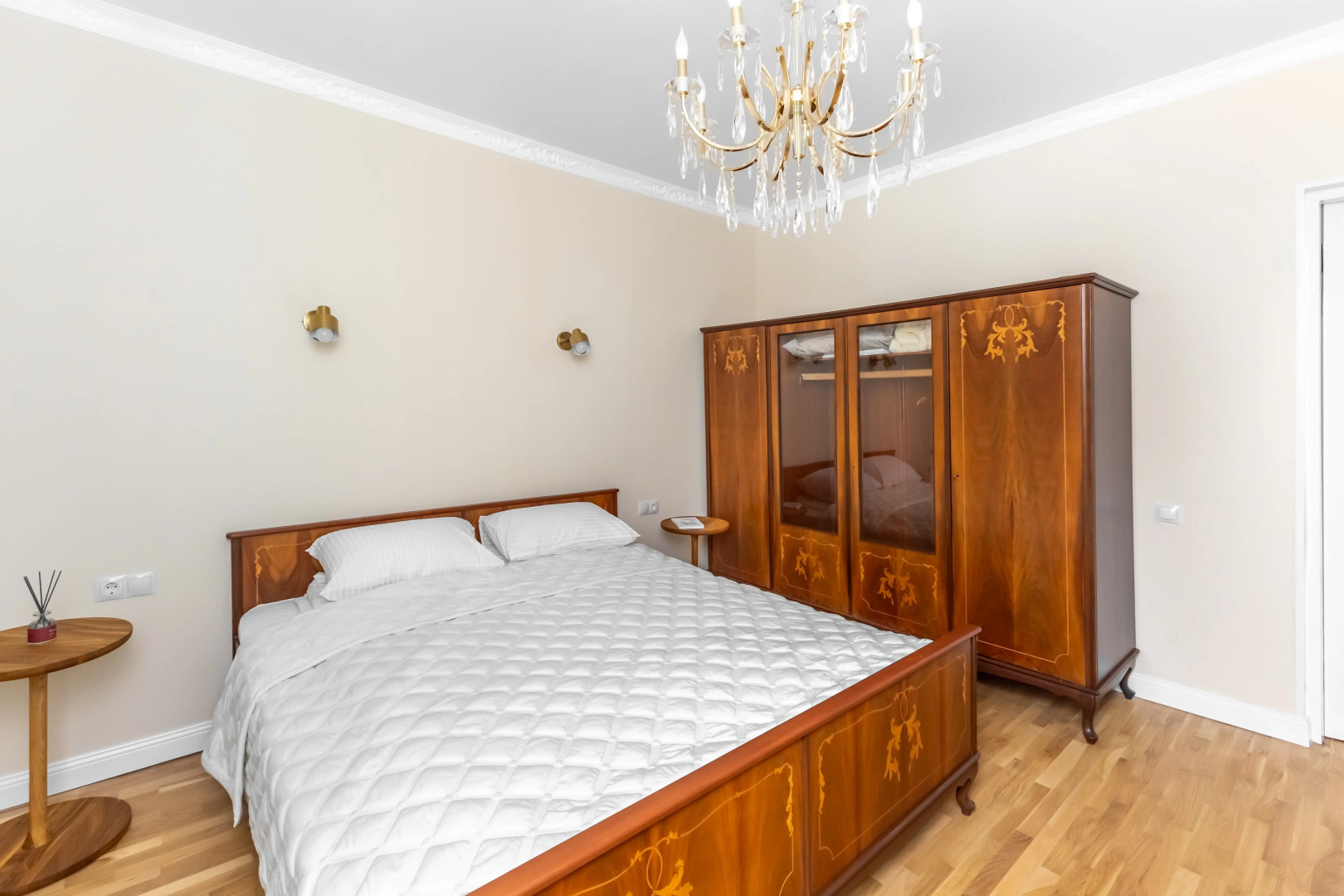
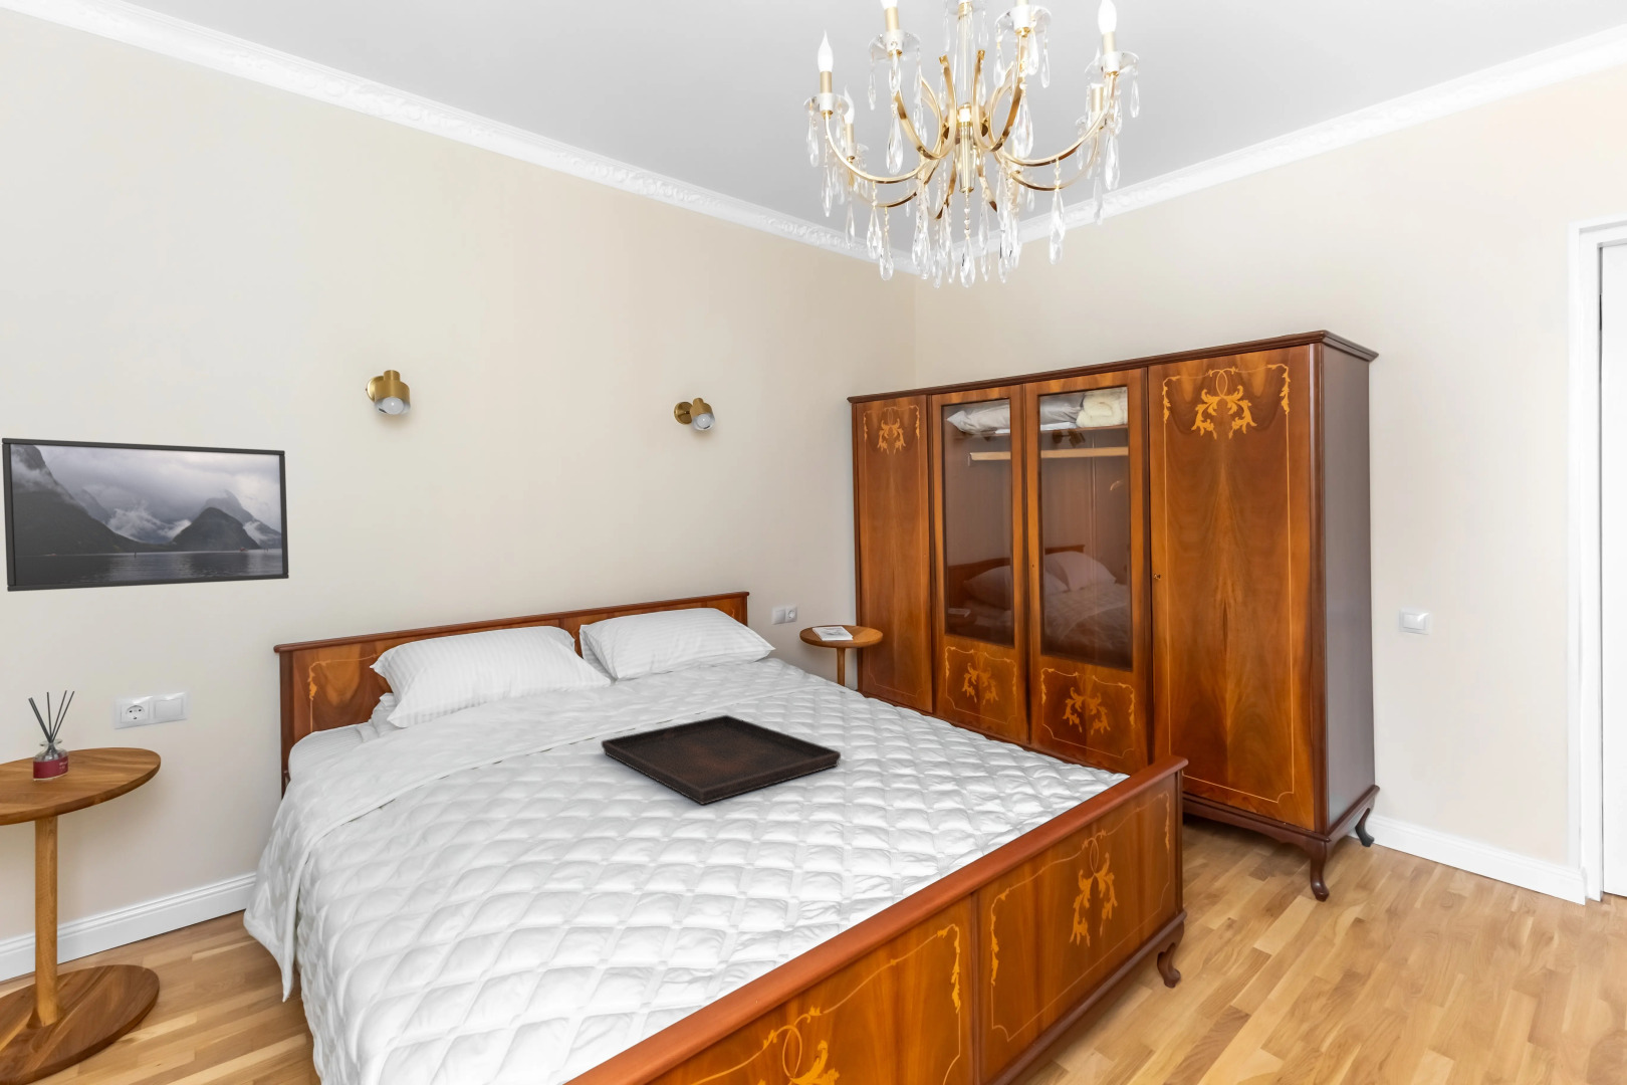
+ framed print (159, 515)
+ serving tray (717, 752)
